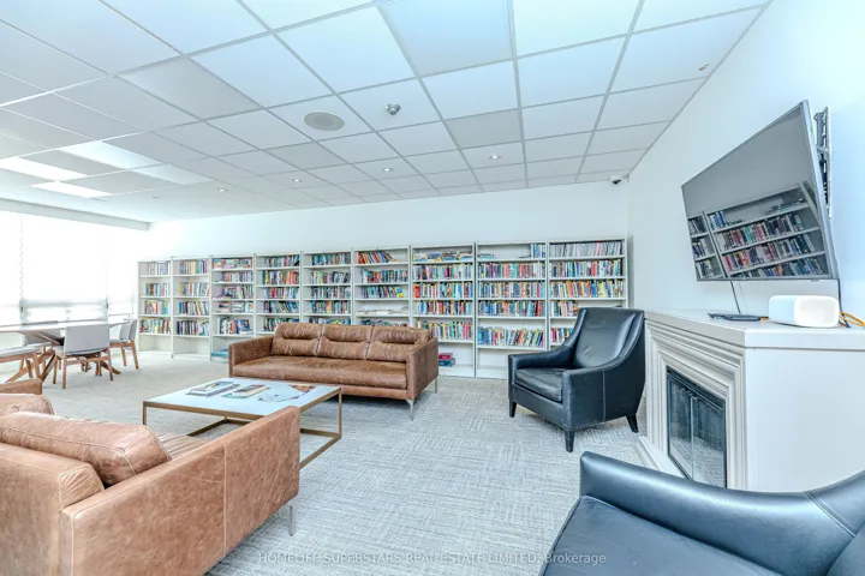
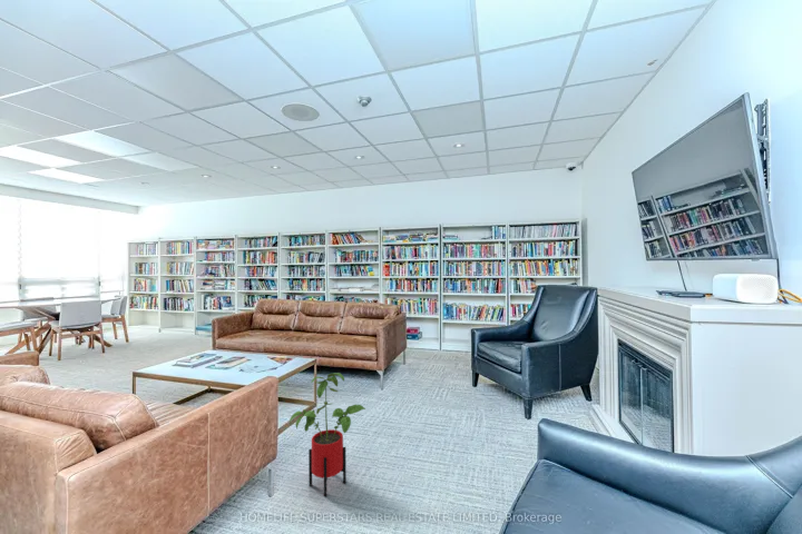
+ house plant (330, 429)
